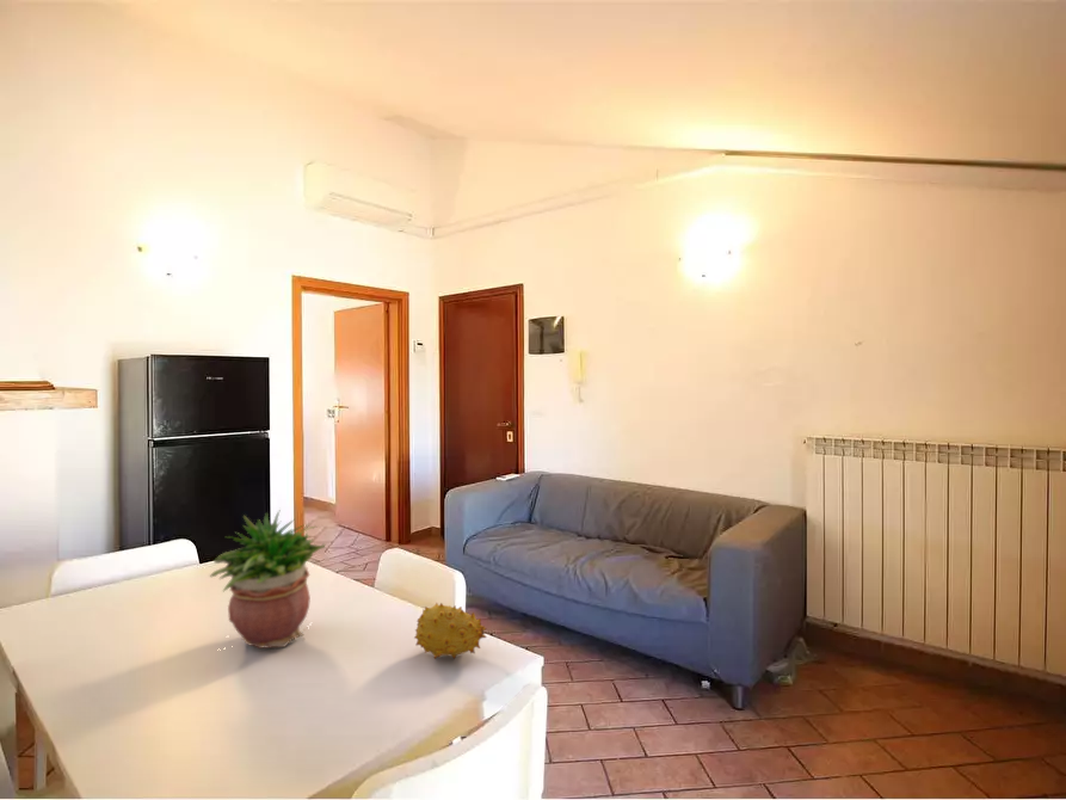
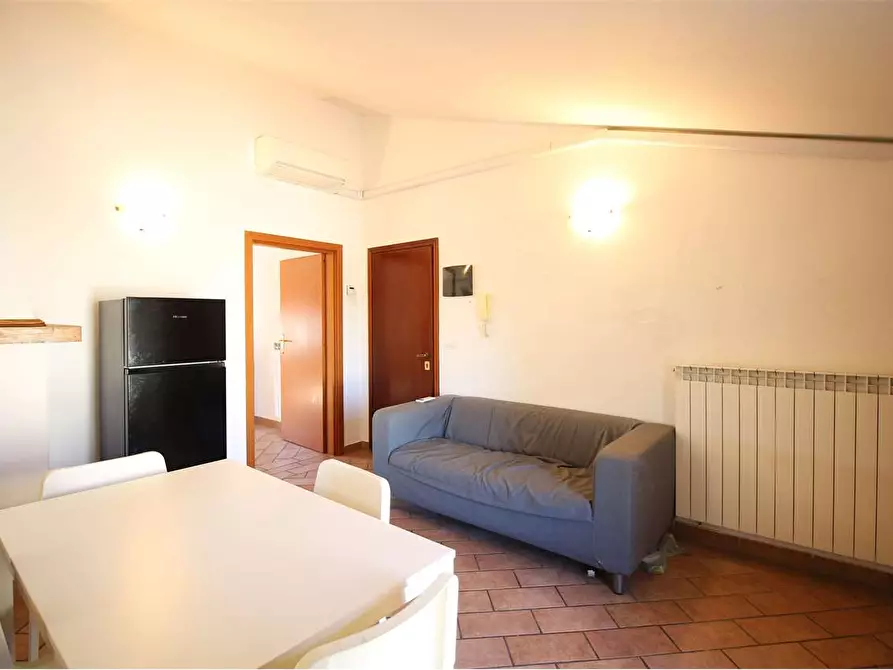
- potted plant (270, 576)
- fruit (450, 628)
